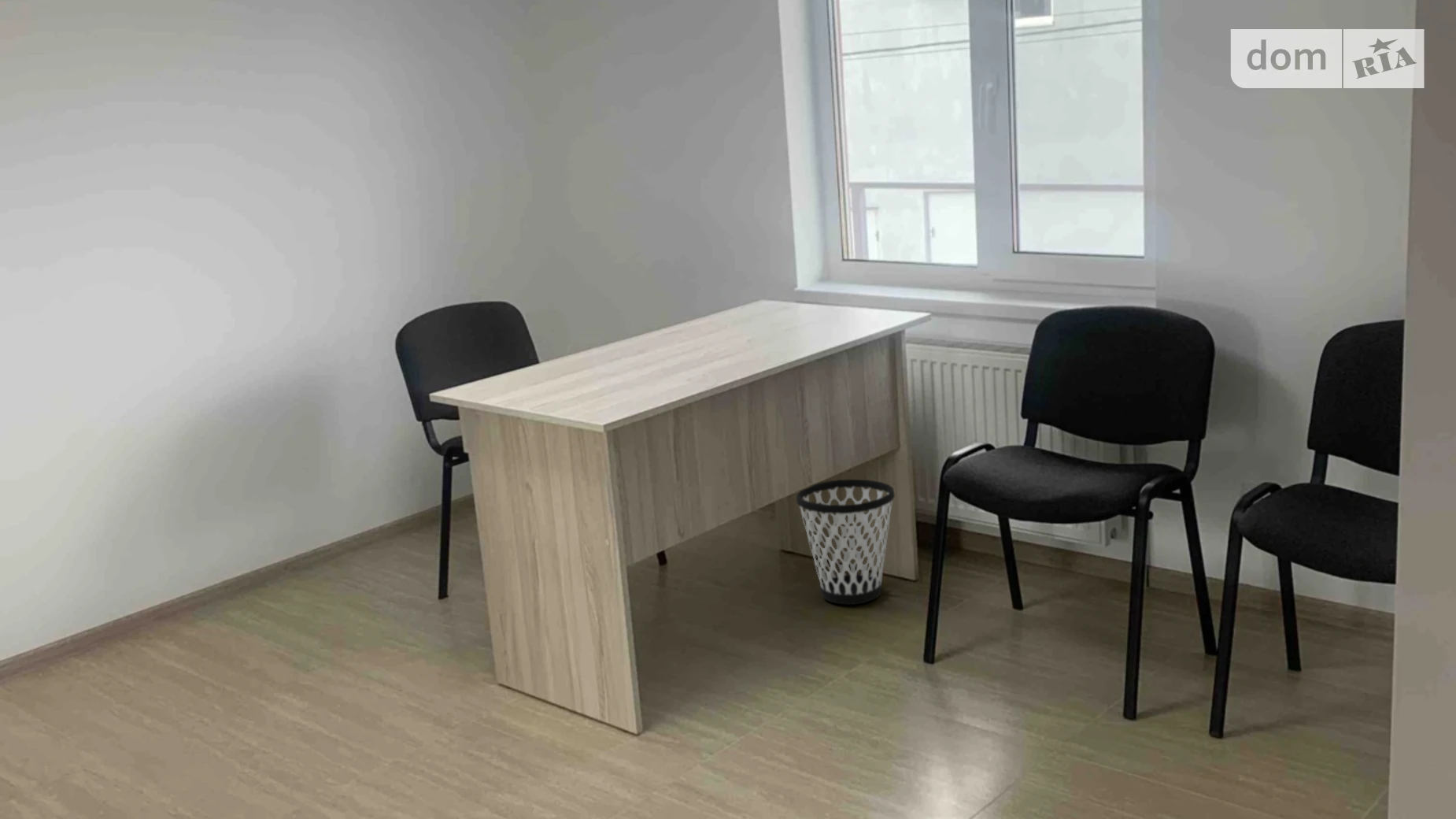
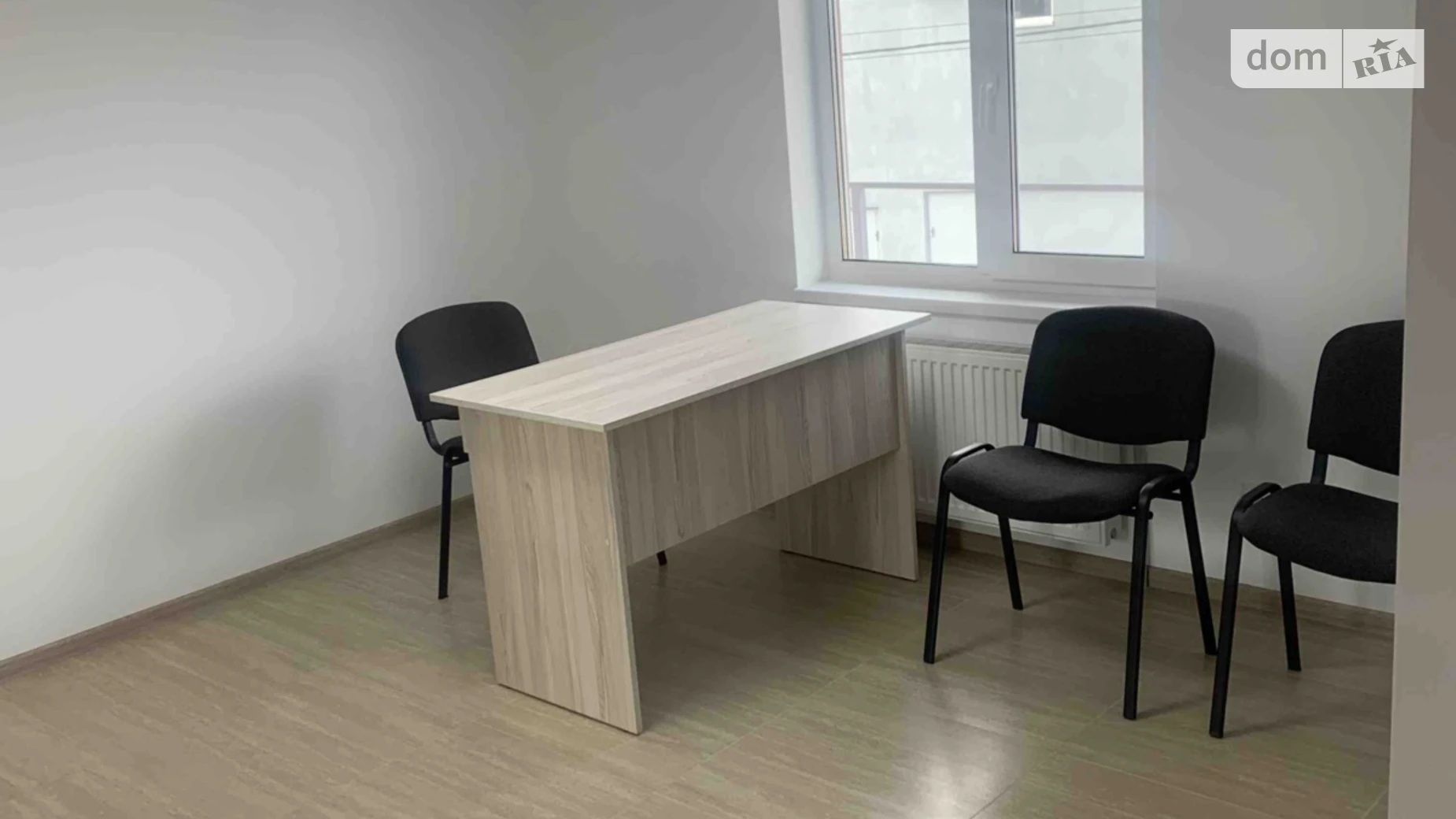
- wastebasket (847, 543)
